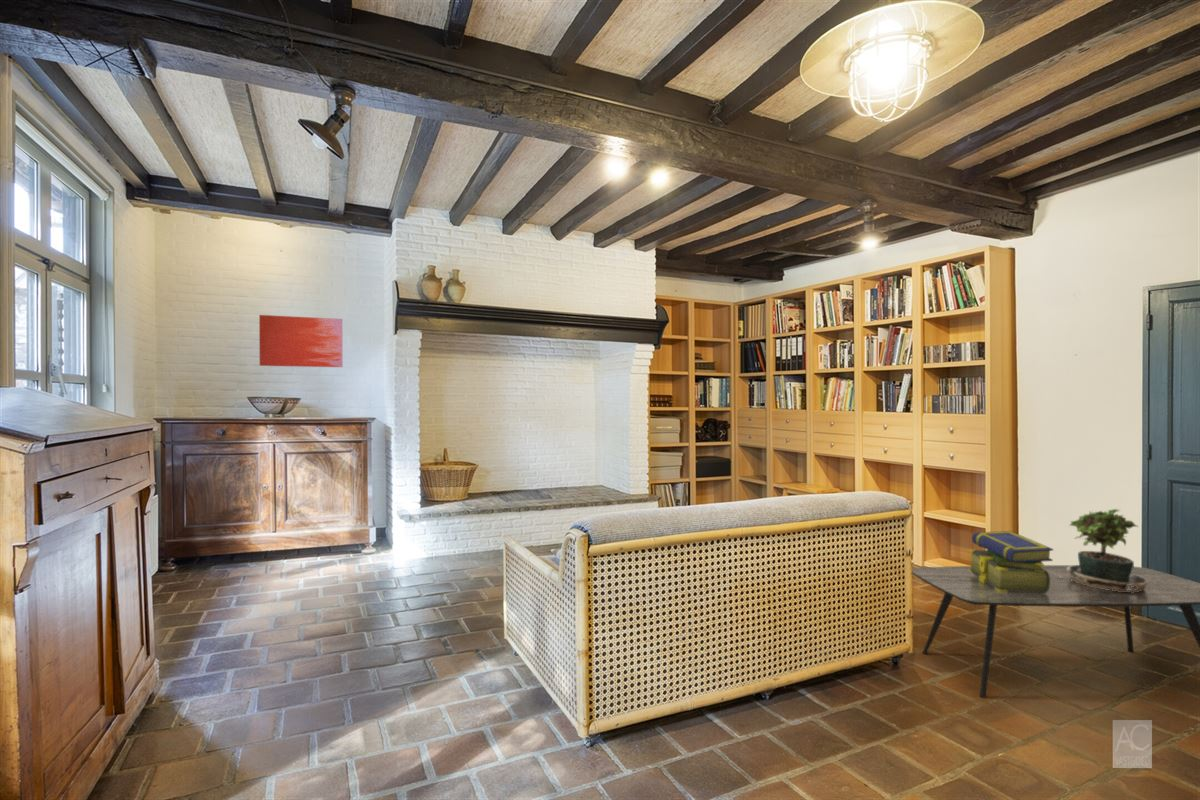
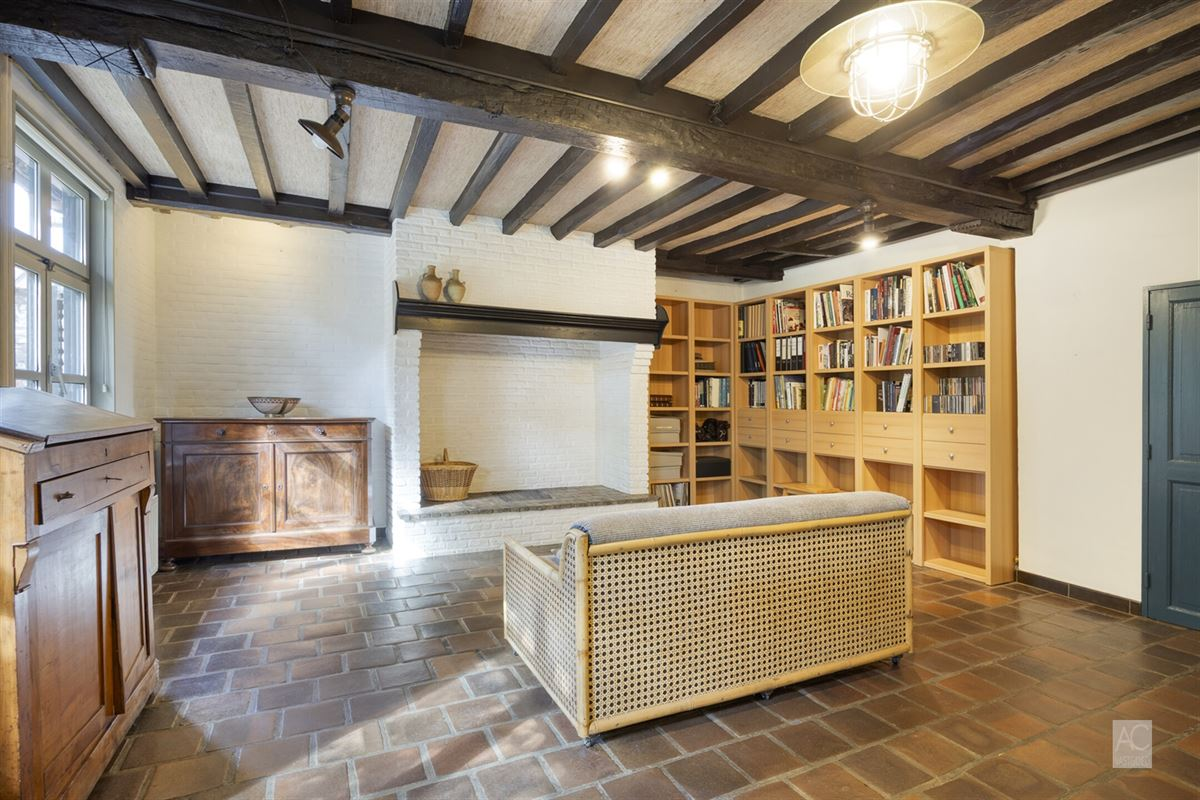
- potted plant (1100, 543)
- wall art (302, 341)
- stack of books (1010, 560)
- coffee table (1063, 606)
